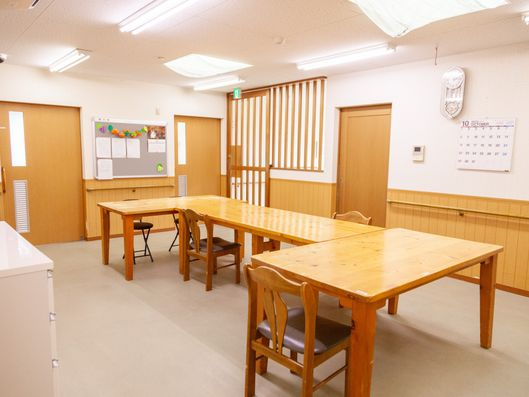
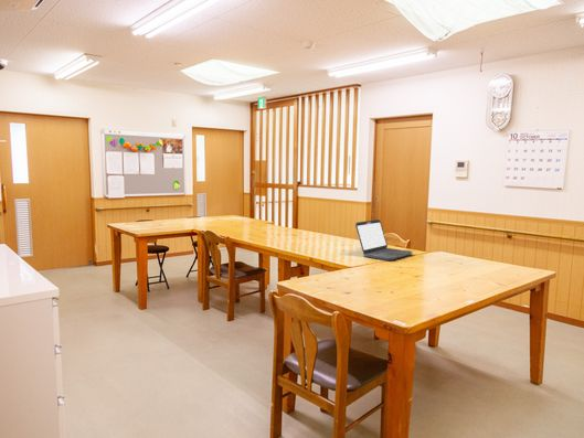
+ laptop (384, 238)
